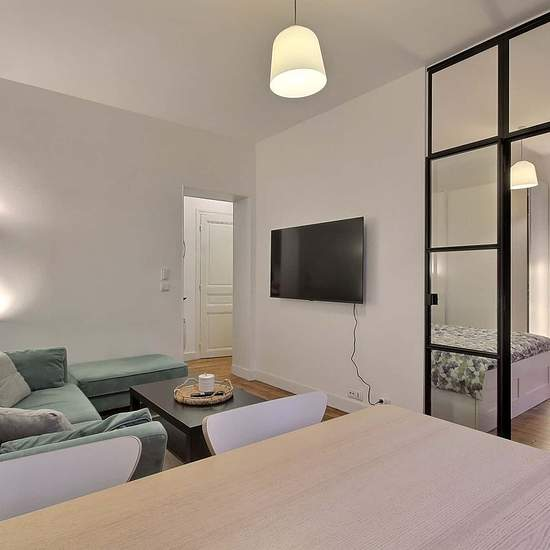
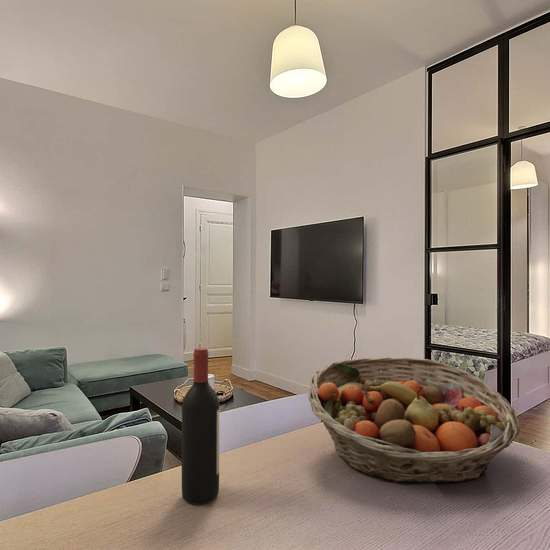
+ fruit basket (406, 412)
+ wine bottle (200, 421)
